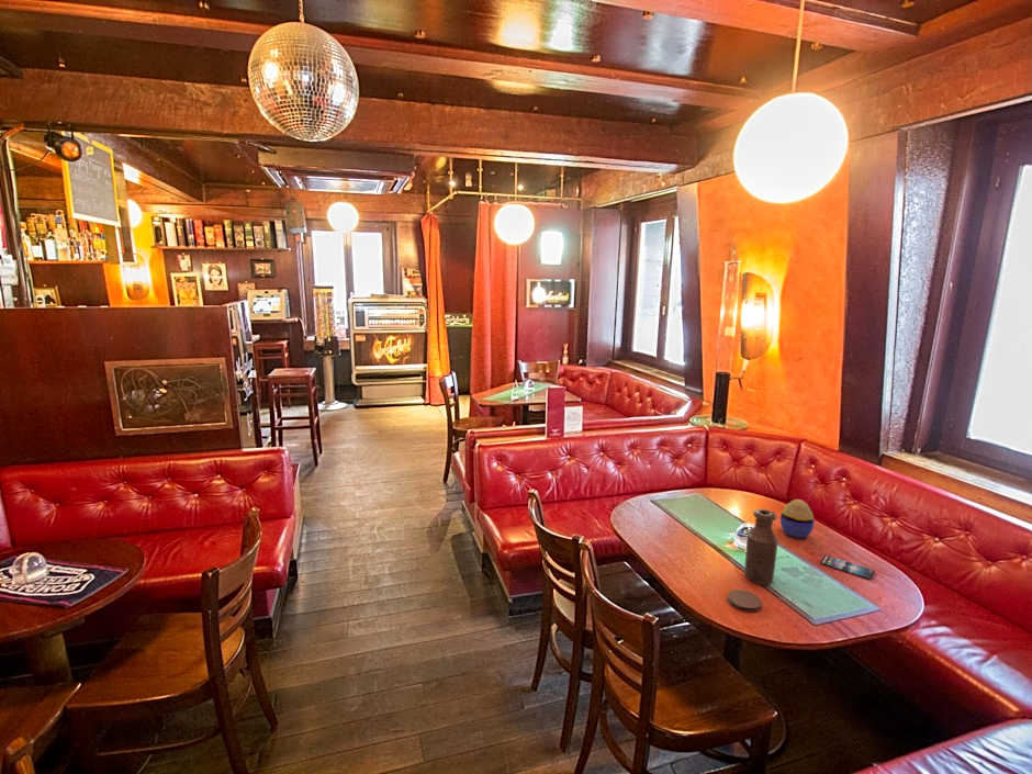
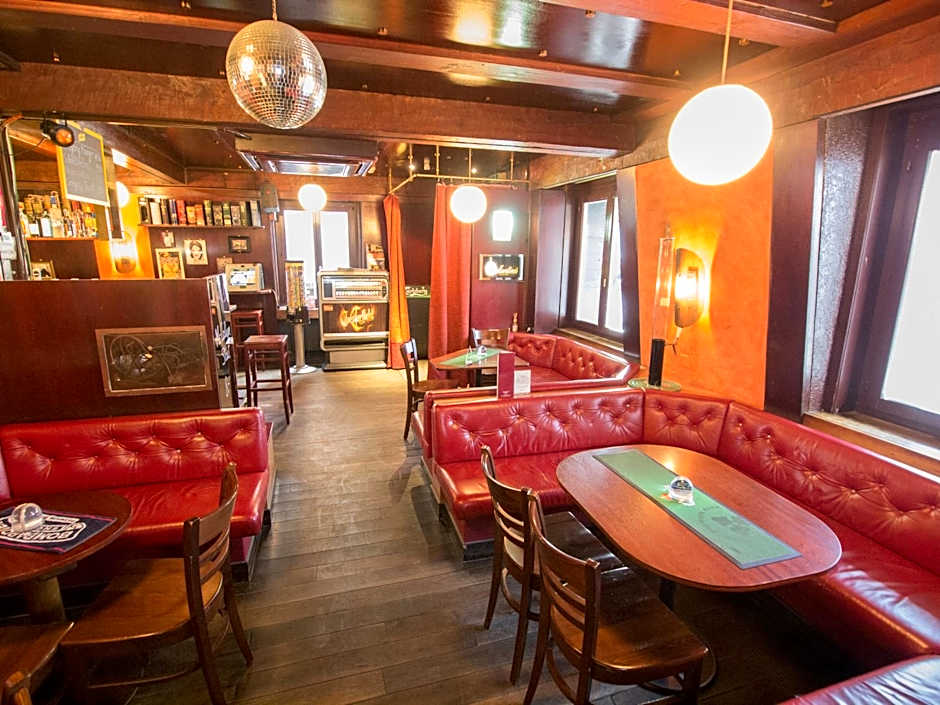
- bottle (761, 546)
- smartphone (846, 567)
- coaster (743, 601)
- decorative egg (797, 516)
